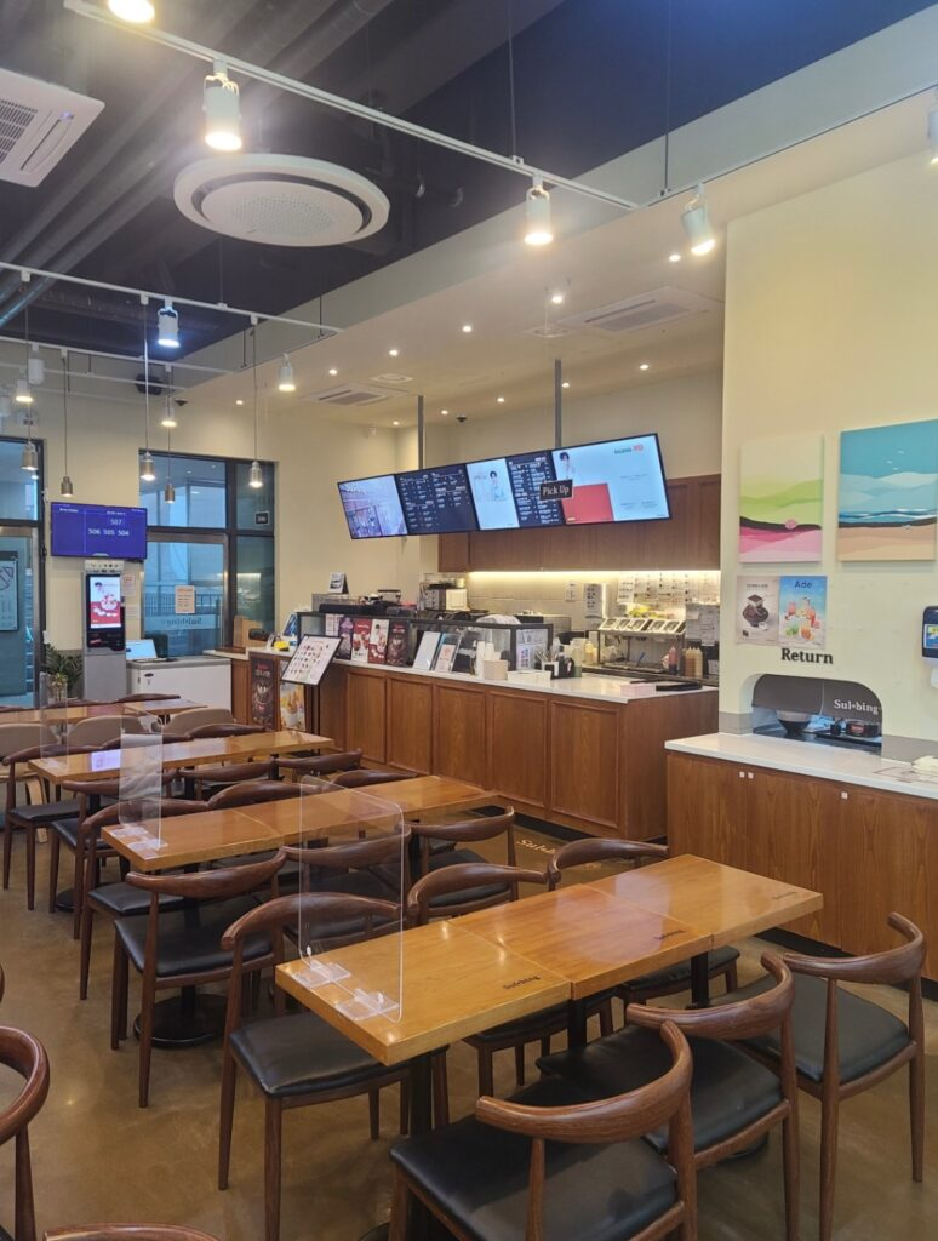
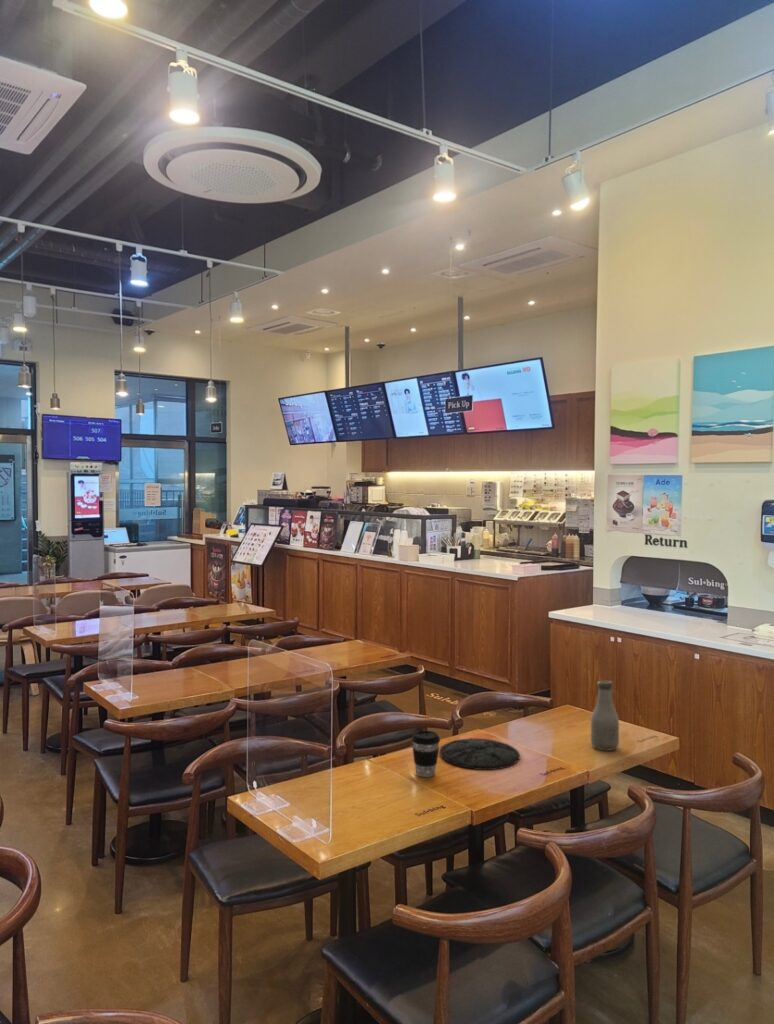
+ bottle (605, 714)
+ plate (479, 748)
+ coffee cup (425, 754)
